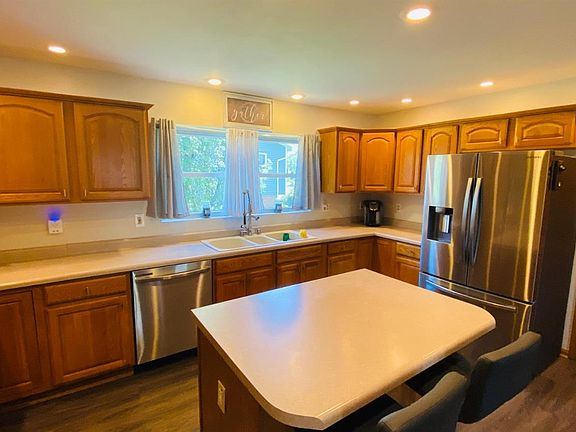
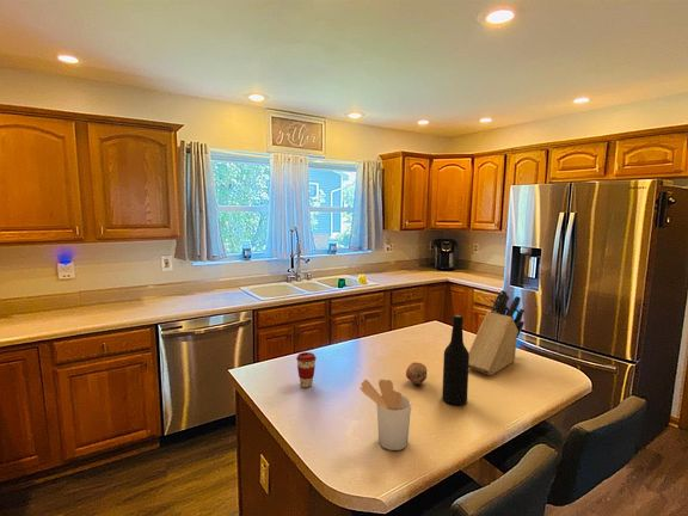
+ fruit (416, 373)
+ bottle (455, 358)
+ utensil holder (385, 411)
+ coffee cup (306, 369)
+ knife block (497, 328)
